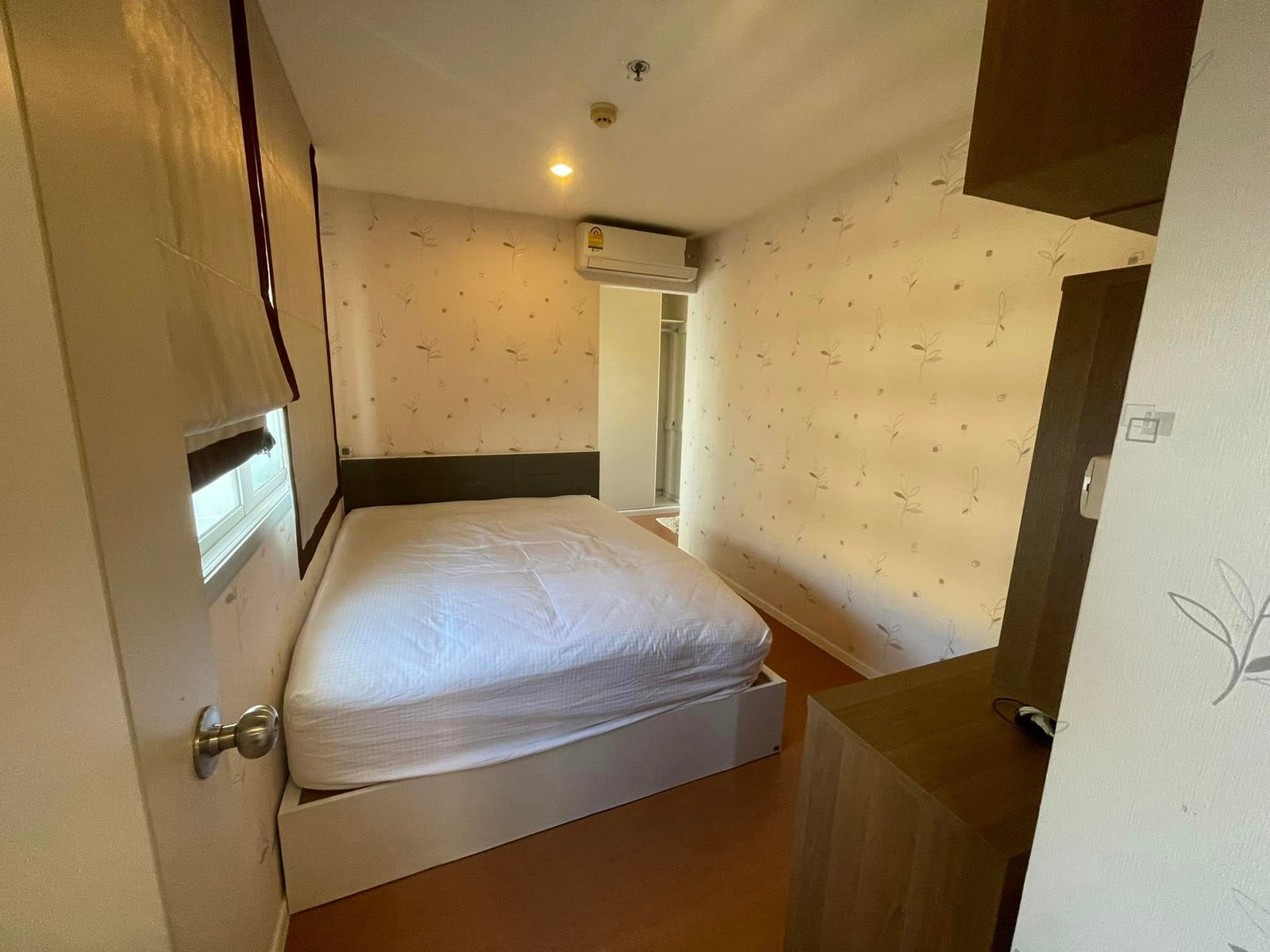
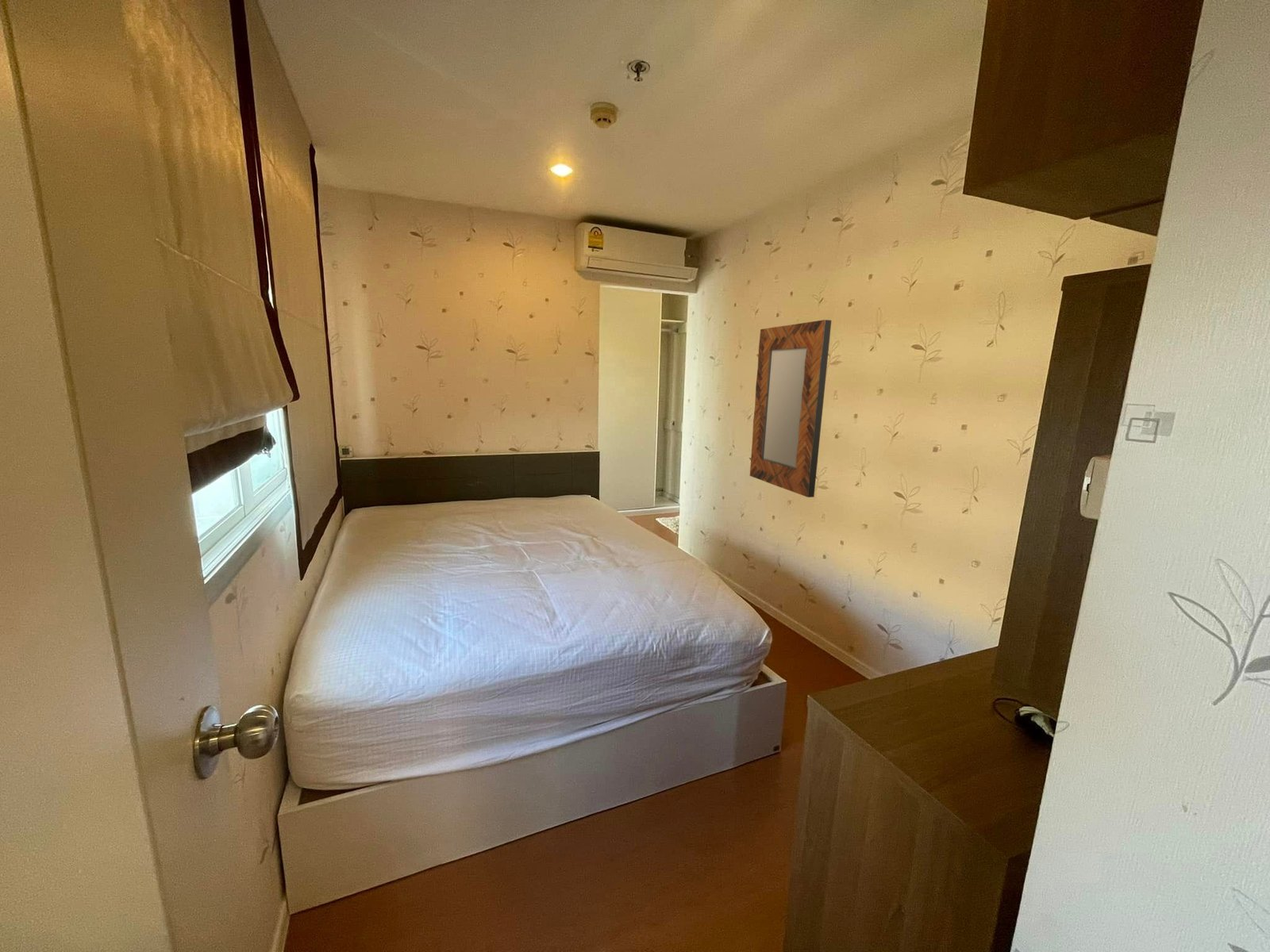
+ home mirror (785, 407)
